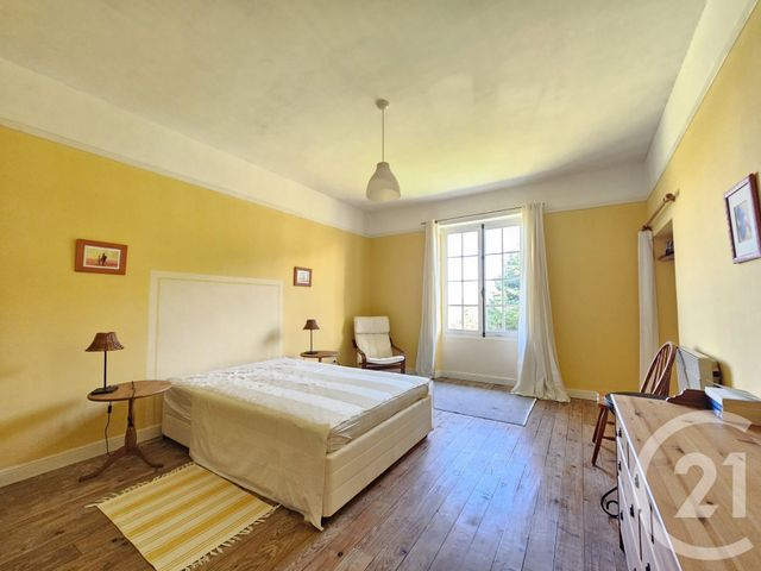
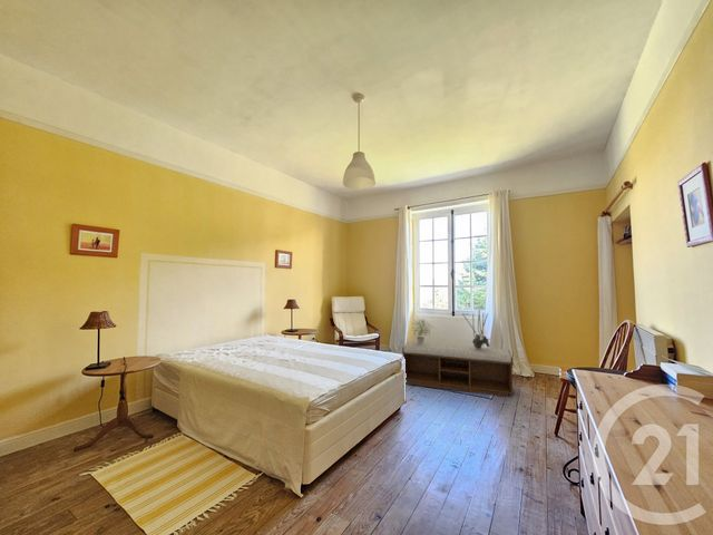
+ bench (455, 366)
+ dried flowers (478, 329)
+ potted plant (422, 329)
